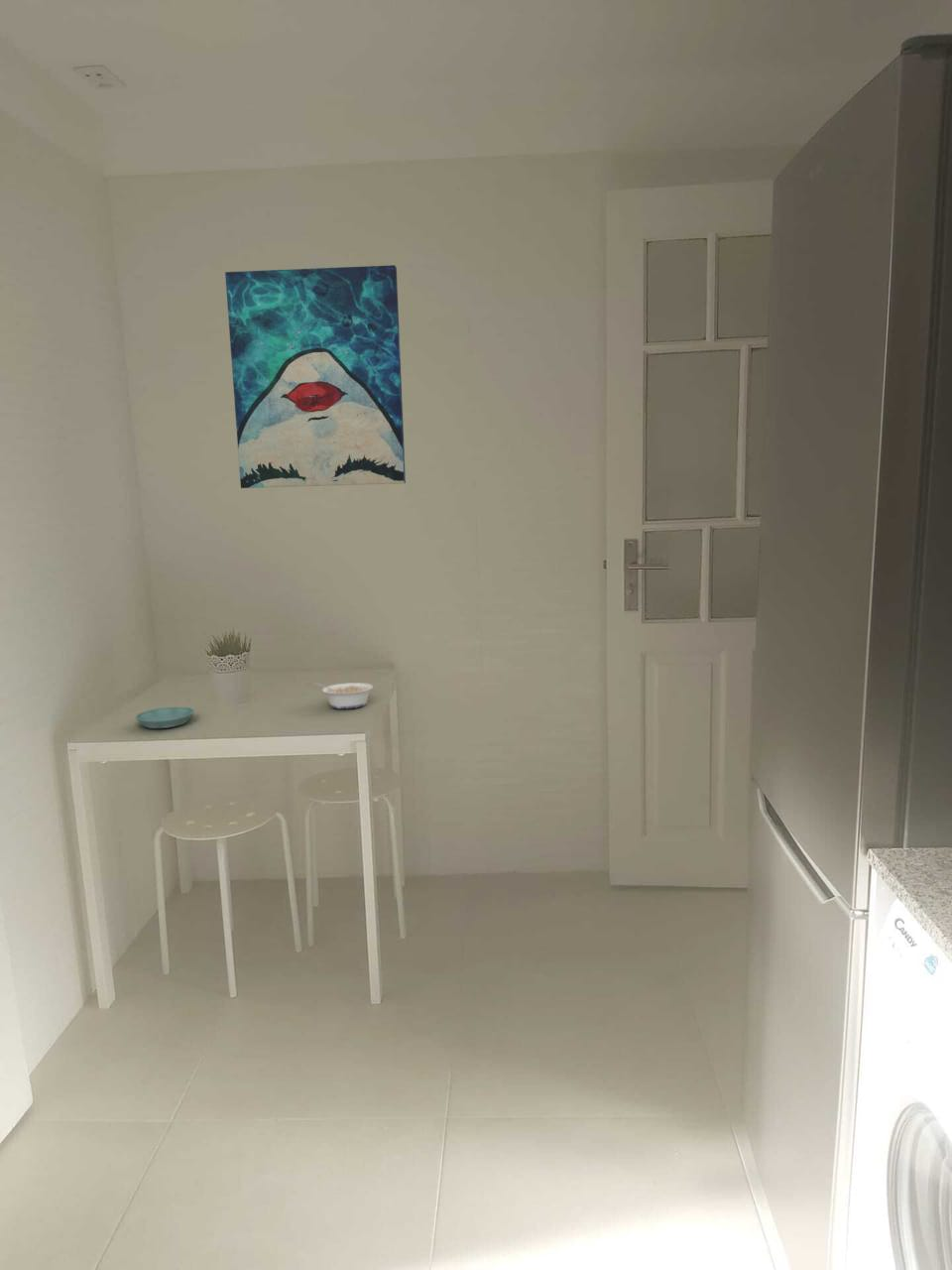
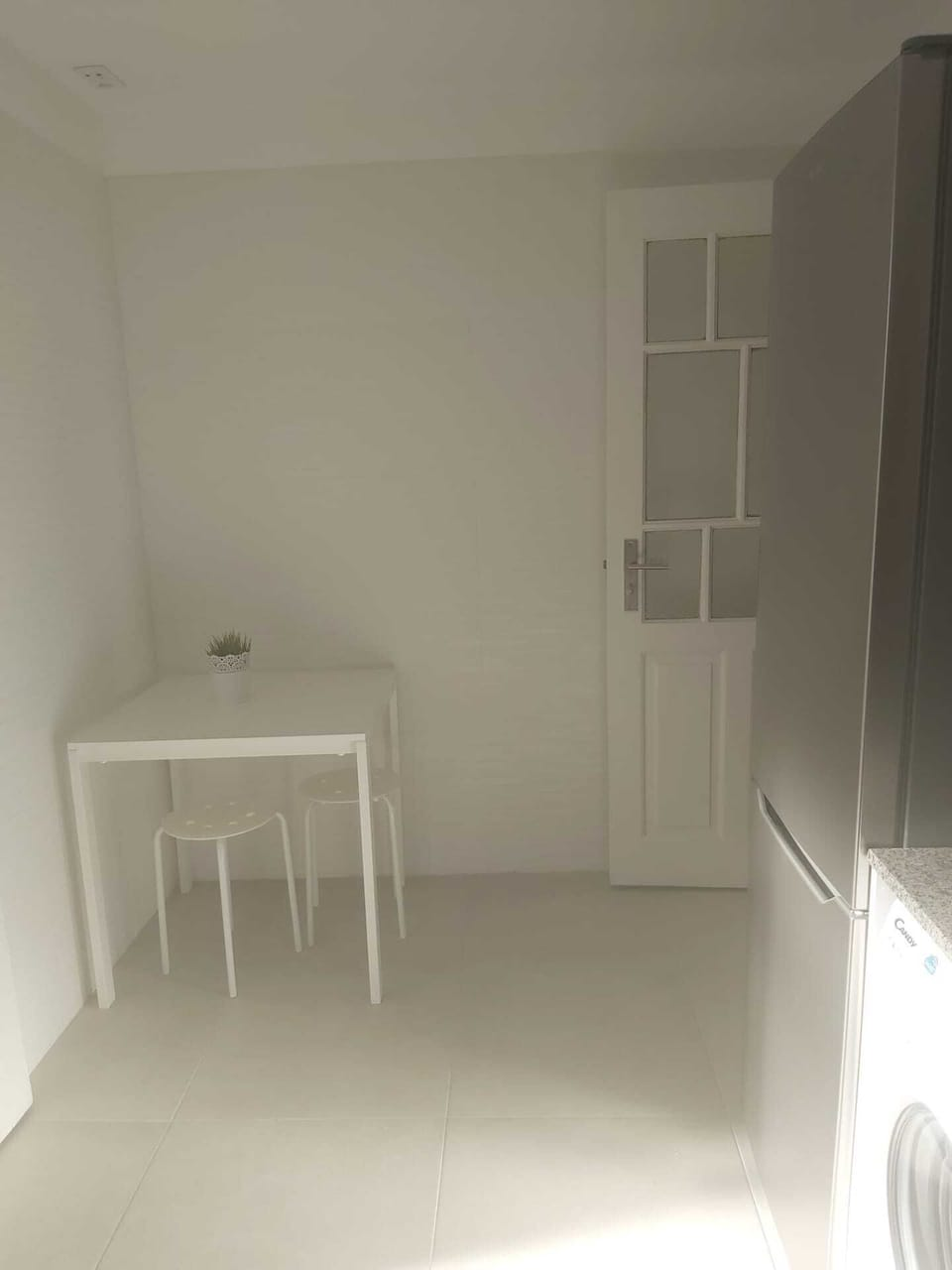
- legume (345, 695)
- saucer (166, 718)
- wall art (316, 379)
